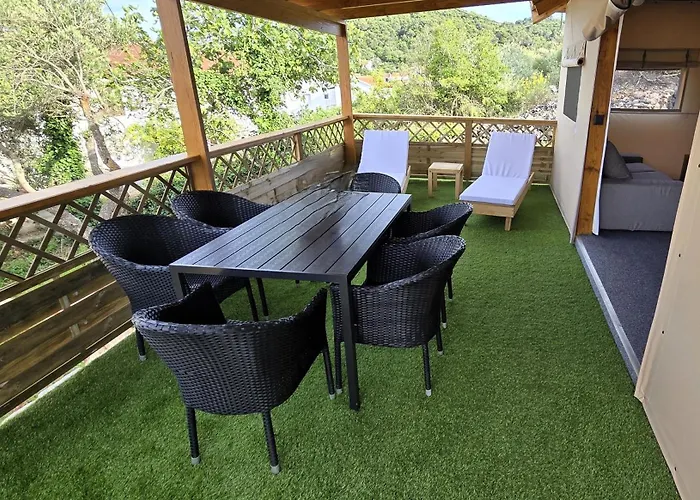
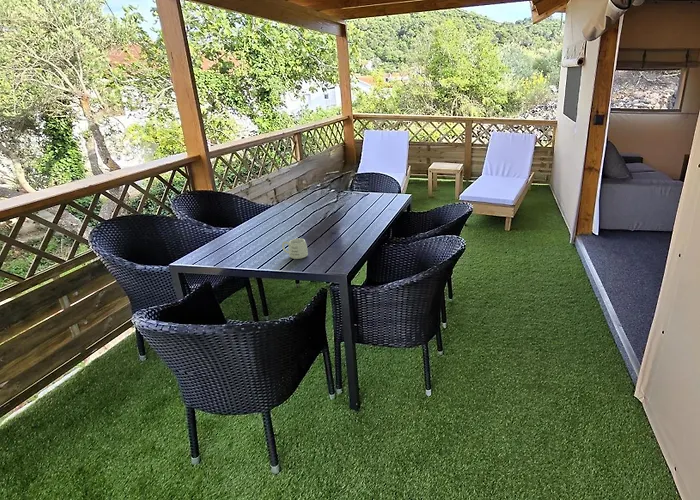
+ mug (294, 248)
